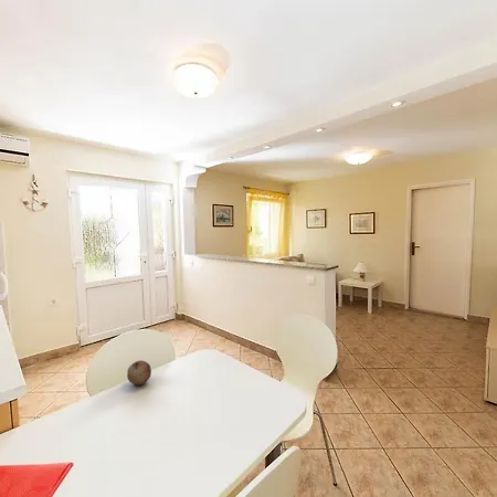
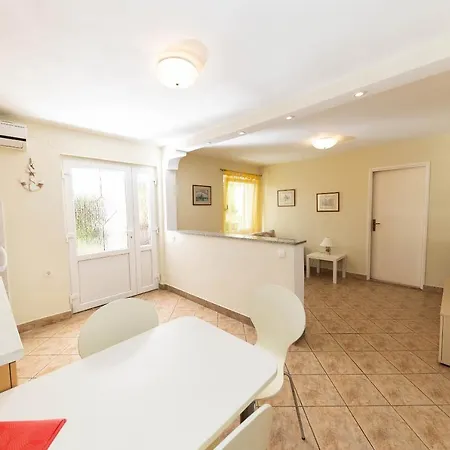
- fruit (139, 371)
